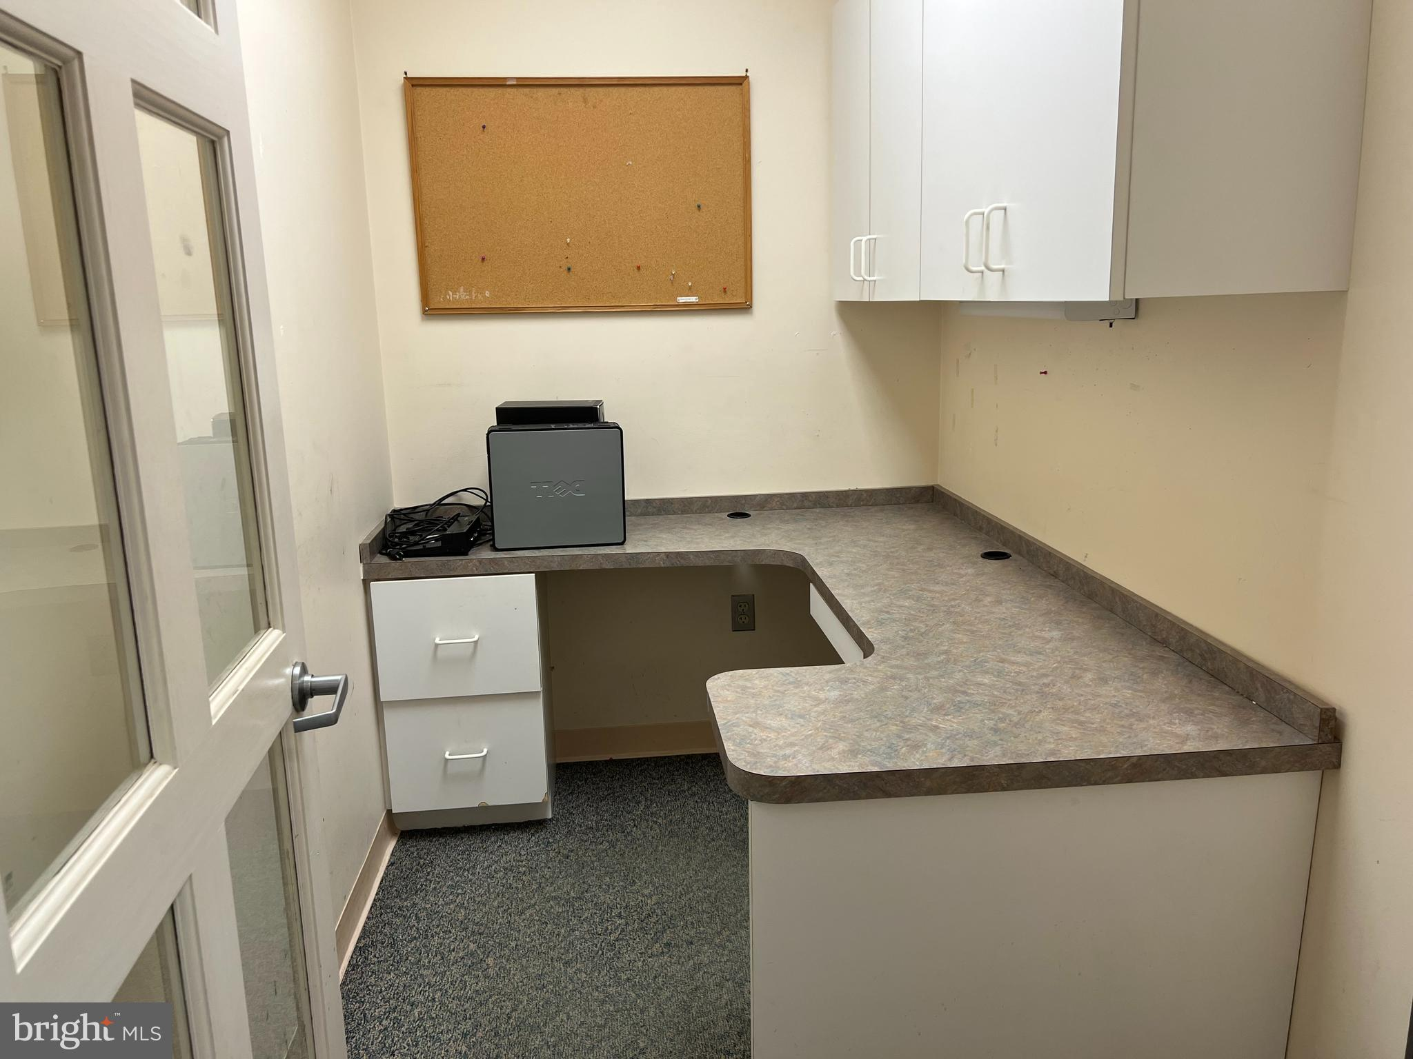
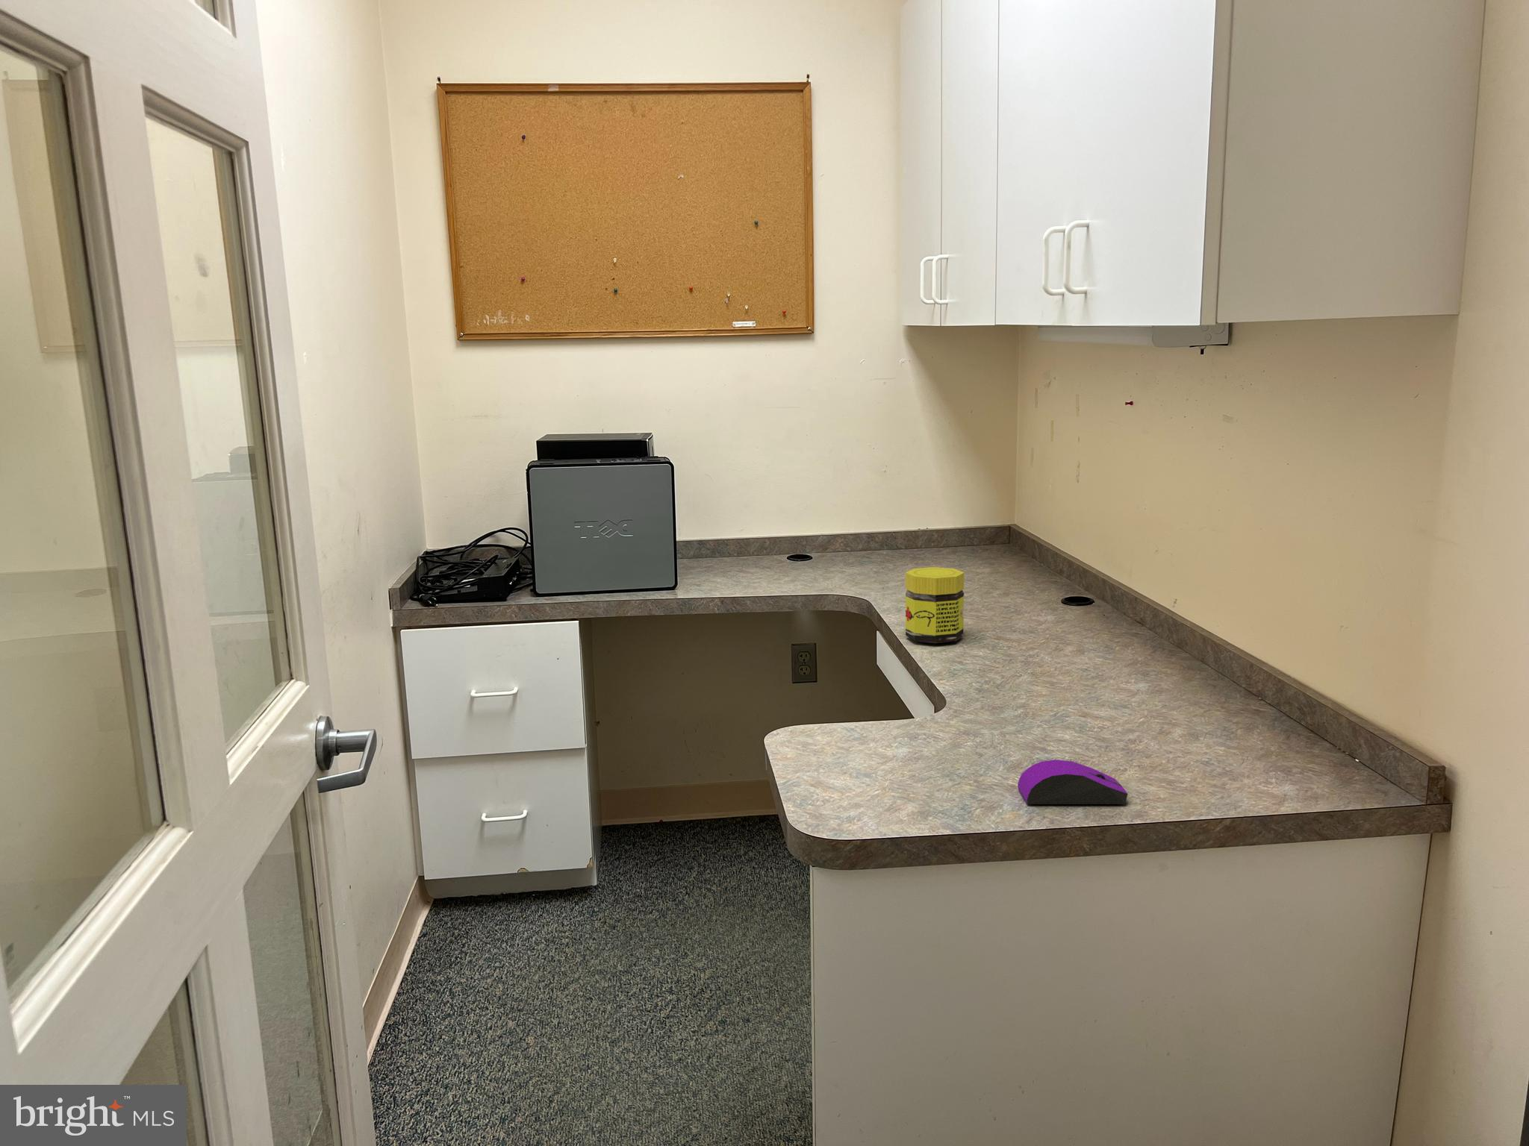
+ jar (934, 606)
+ computer mouse (1072, 780)
